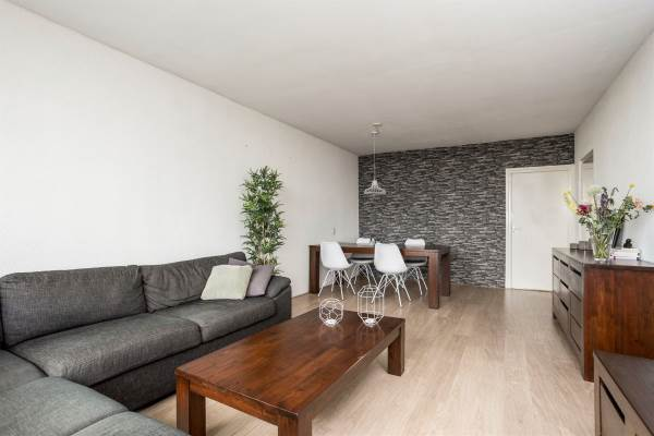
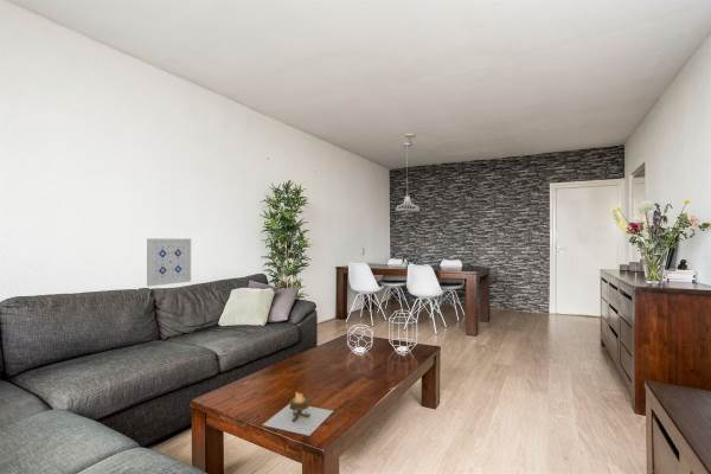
+ candle (299, 404)
+ wall art (169, 261)
